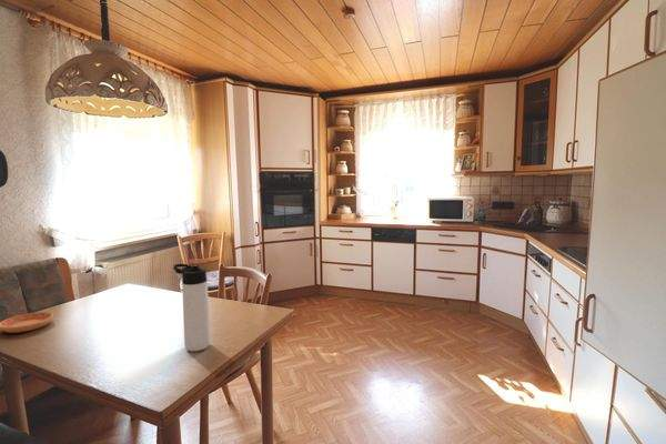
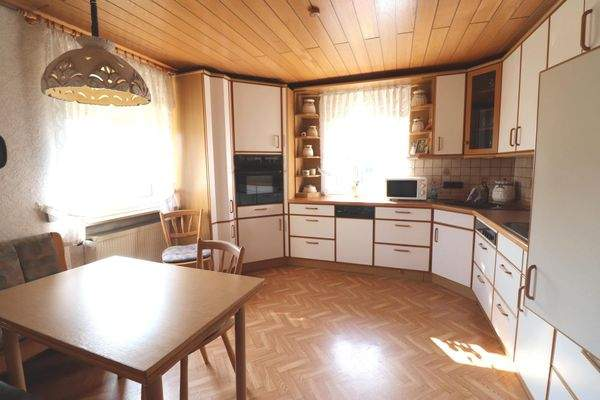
- thermos bottle (191, 305)
- saucer (27, 322)
